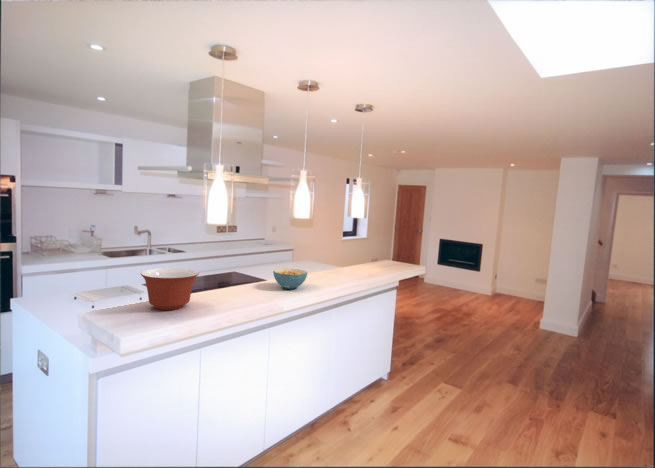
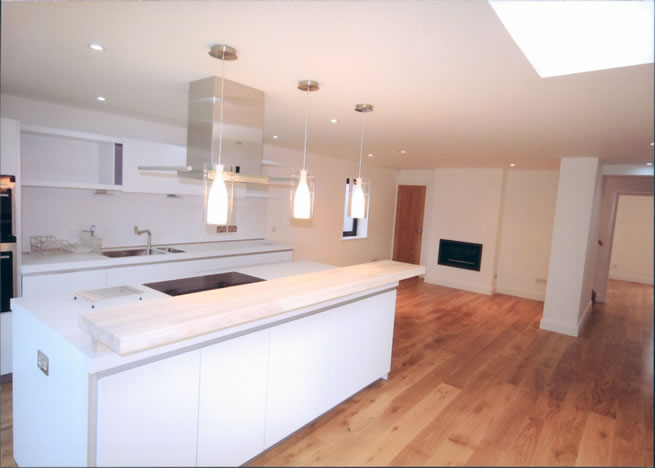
- mixing bowl (170, 289)
- cereal bowl (290, 279)
